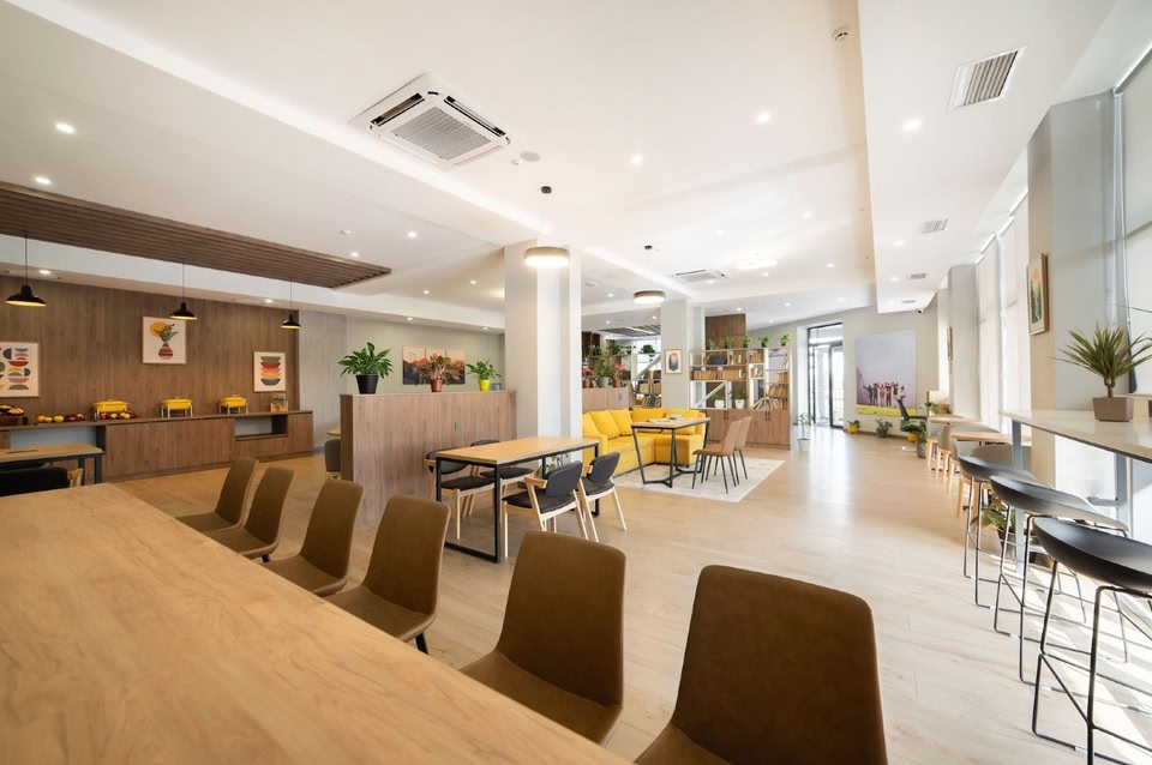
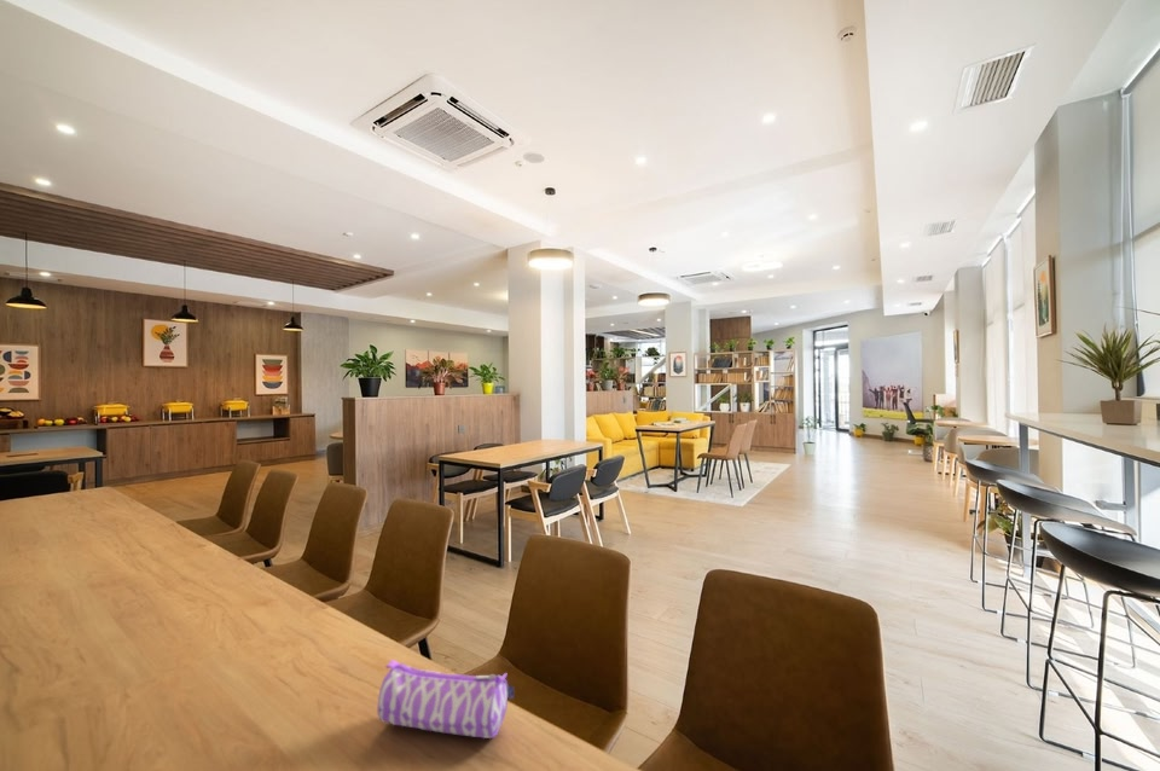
+ pencil case (445, 697)
